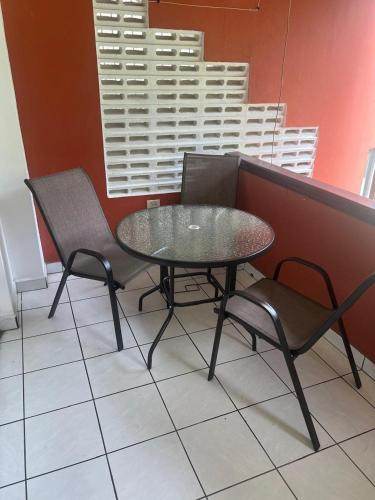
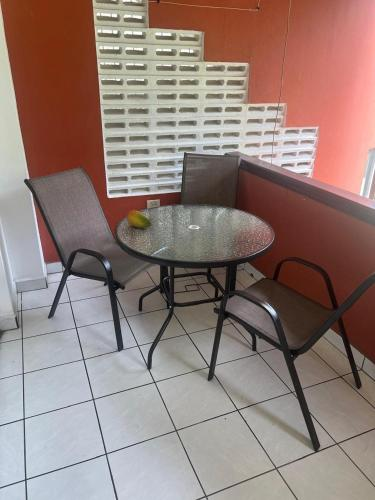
+ fruit (138, 219)
